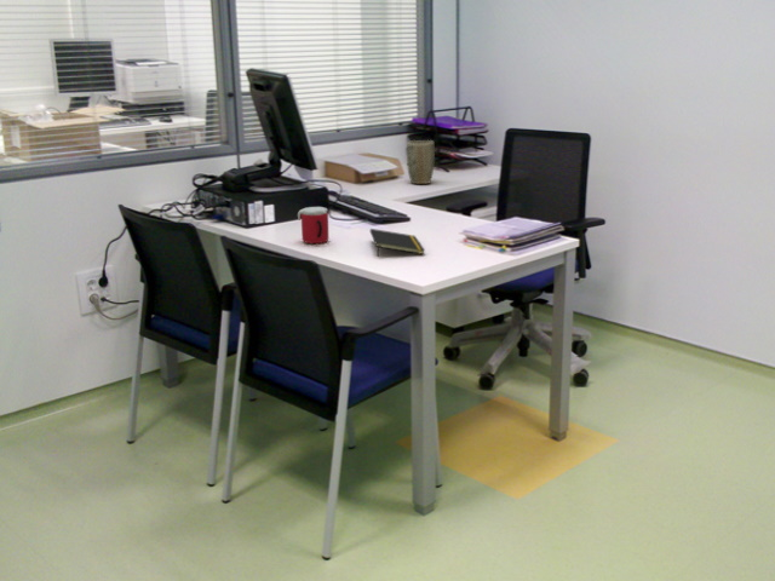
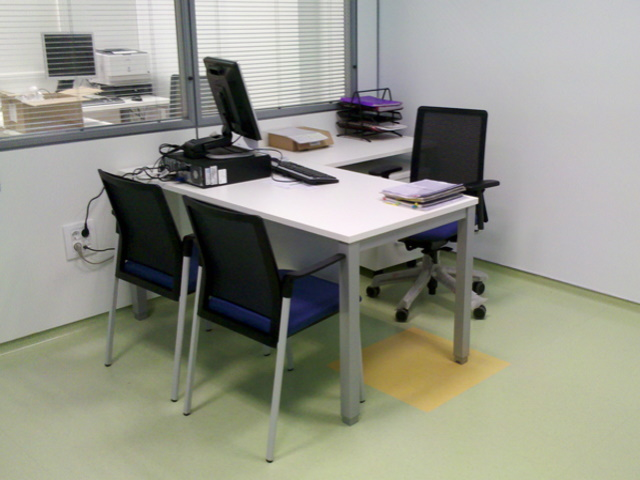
- notepad (396, 241)
- plant pot (420, 162)
- mug (314, 225)
